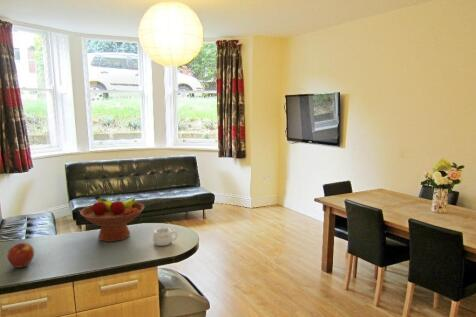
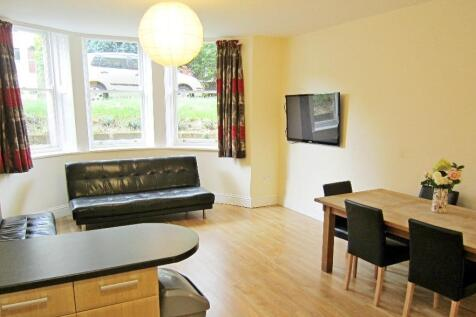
- apple (21, 254)
- mug (165, 236)
- fruit bowl (113, 217)
